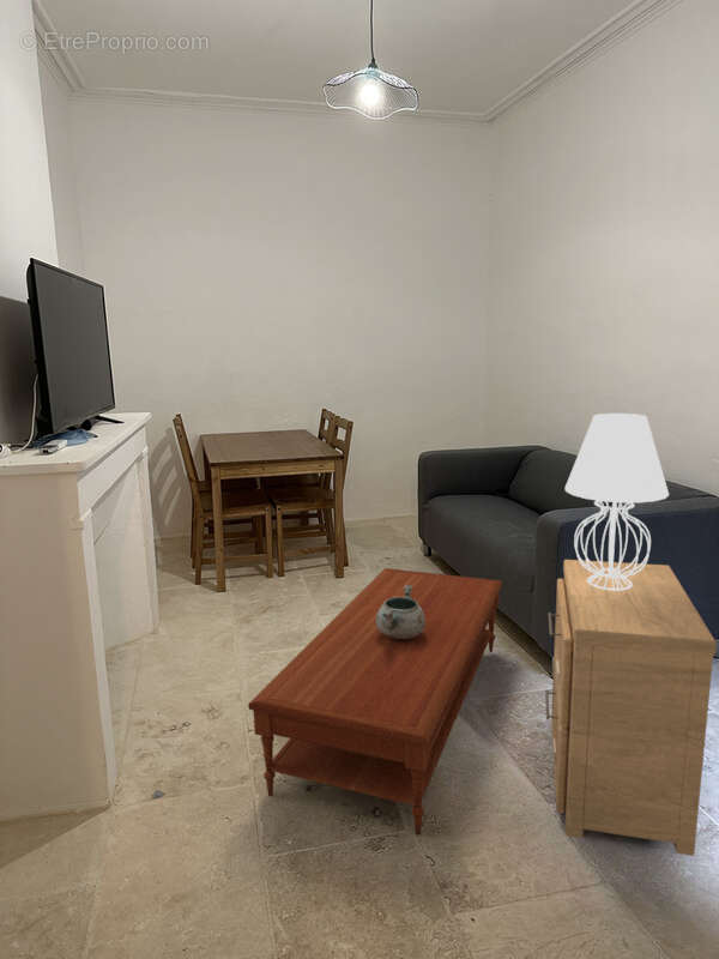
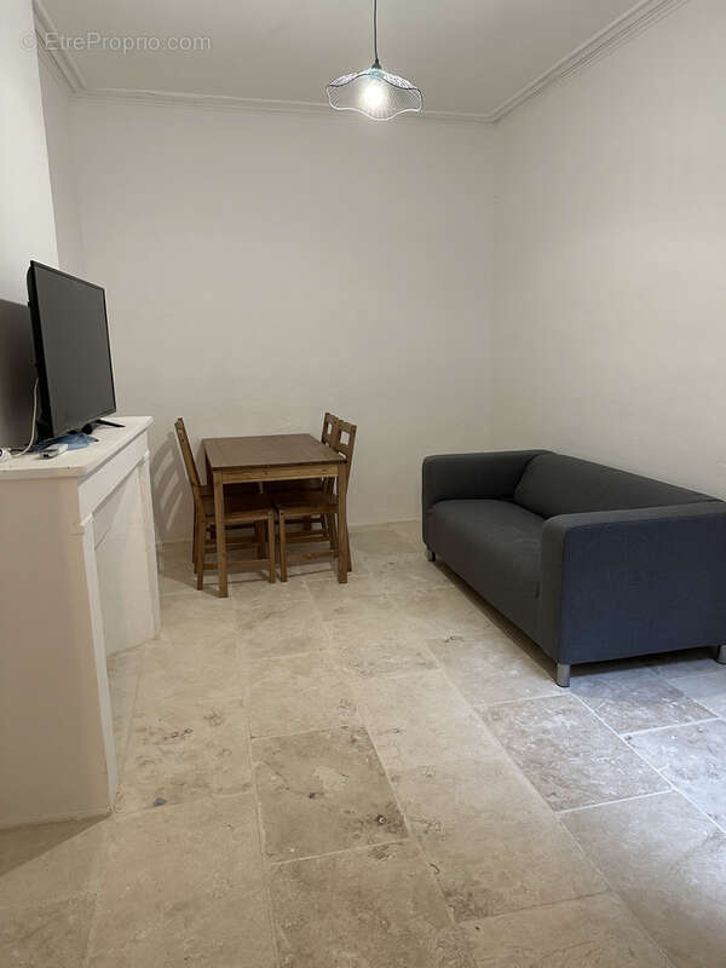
- table lamp (615, 501)
- coffee table (400, 670)
- decorative bowl (400, 615)
- side table (612, 688)
